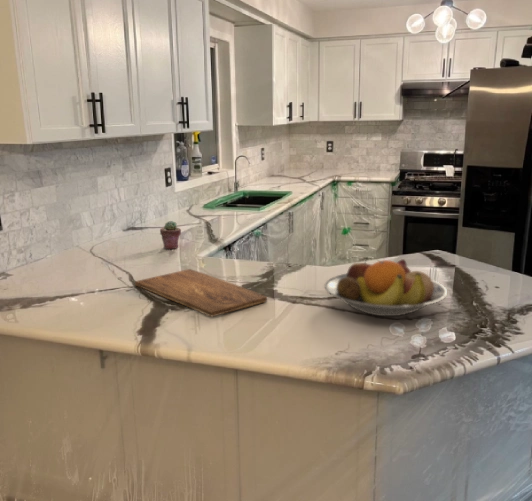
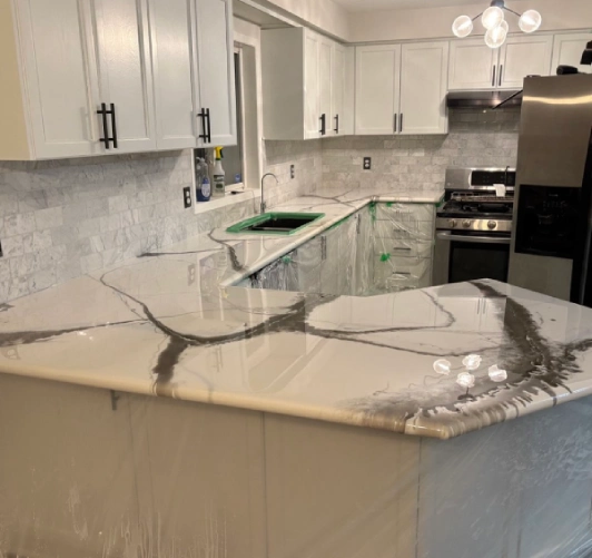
- fruit bowl (384, 282)
- potted succulent (170, 234)
- cutting board (199, 289)
